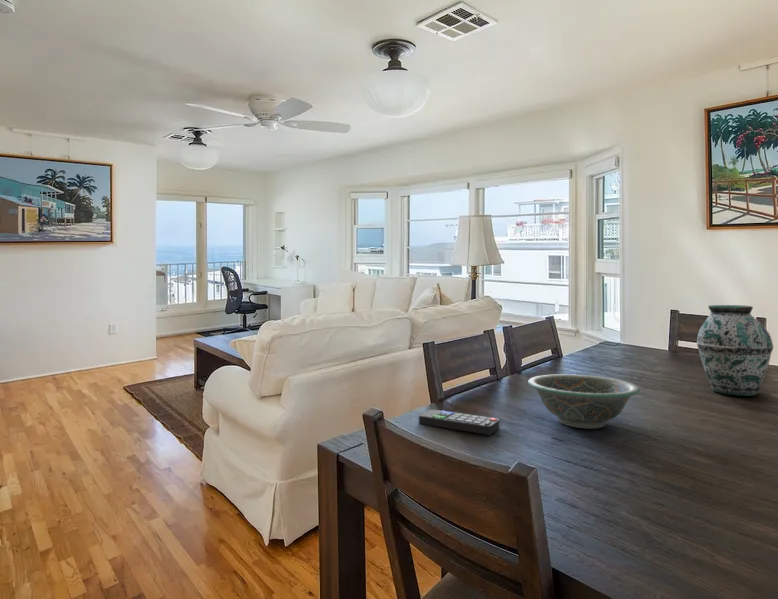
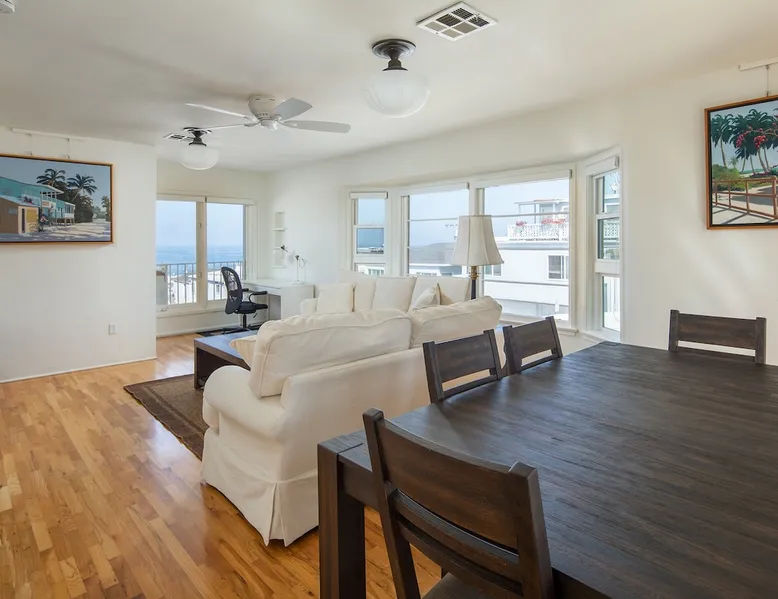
- remote control (458, 420)
- vase (733, 348)
- decorative bowl (581, 402)
